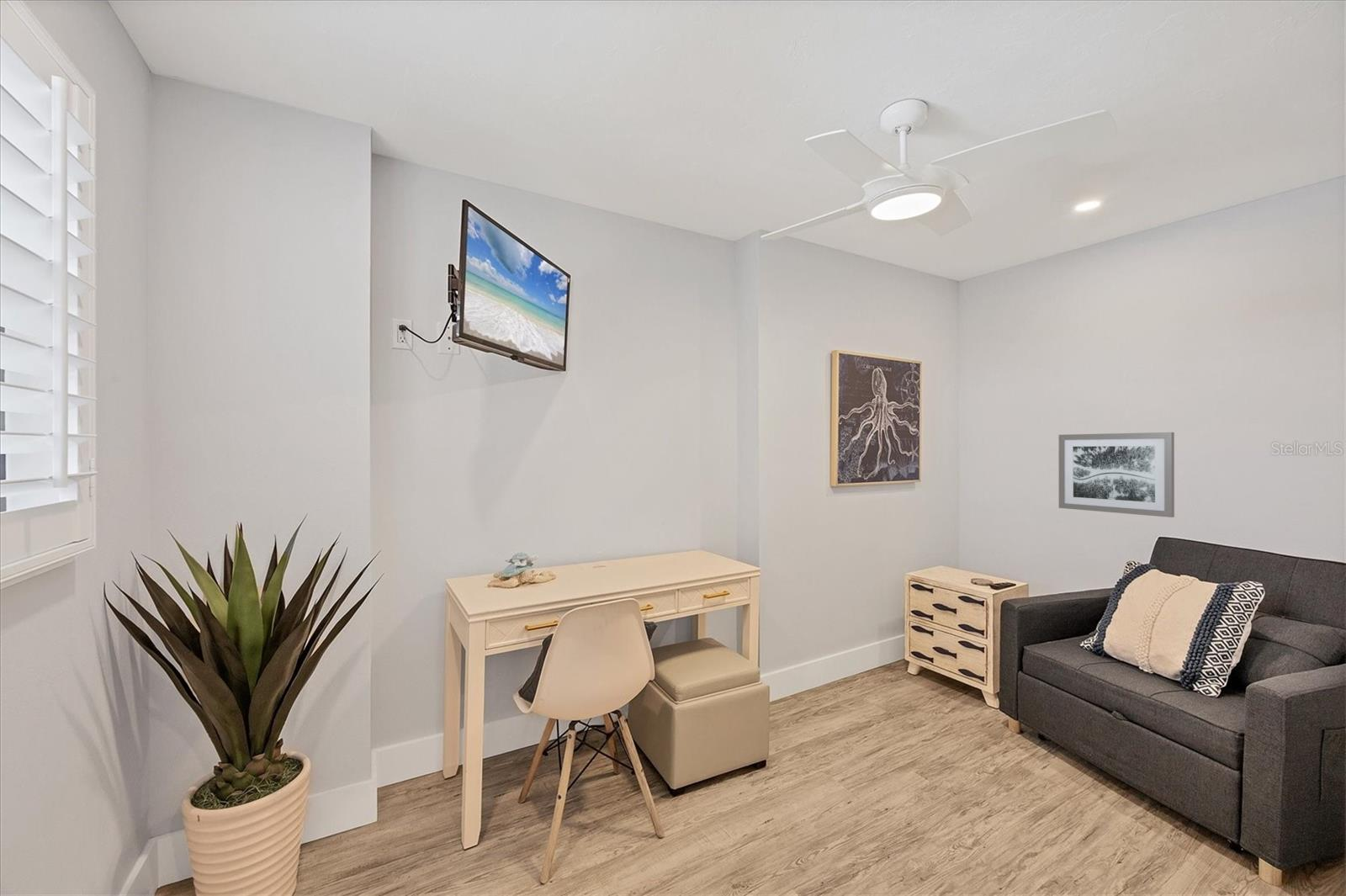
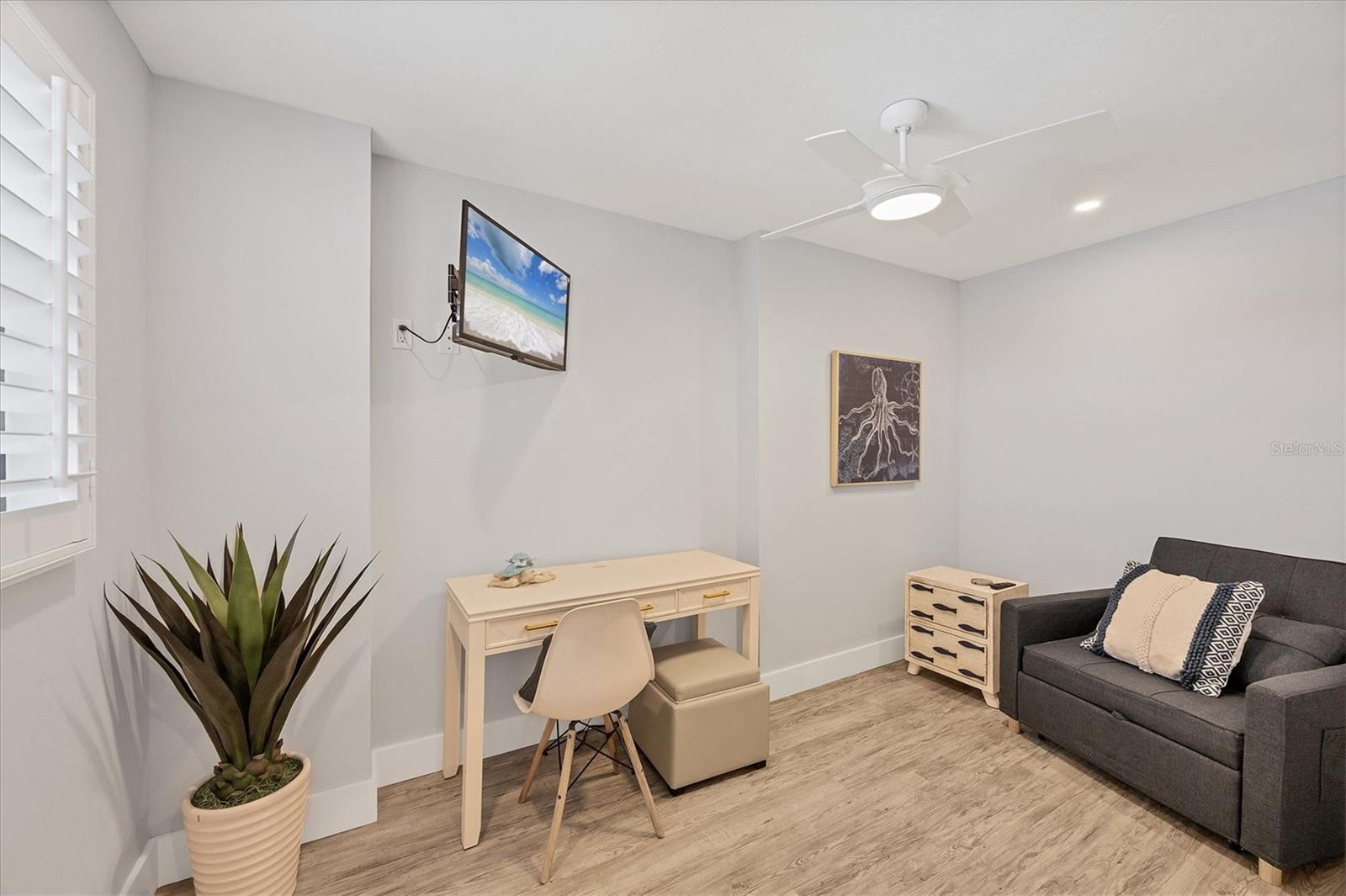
- wall art (1112, 473)
